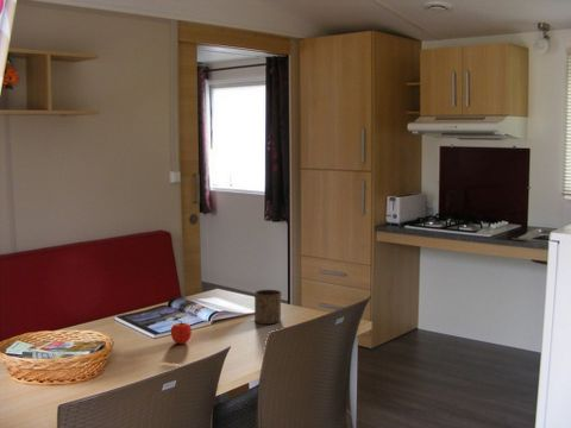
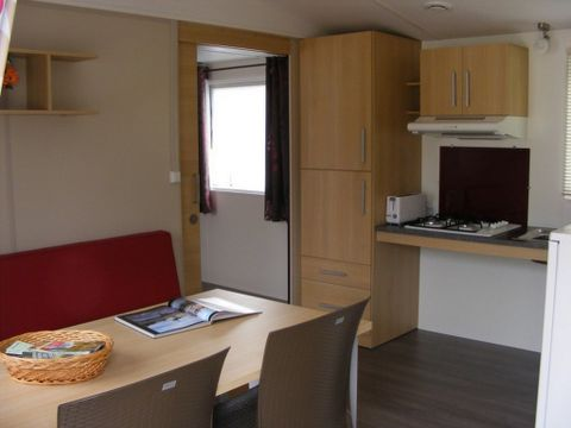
- cup (268, 307)
- fruit (181, 332)
